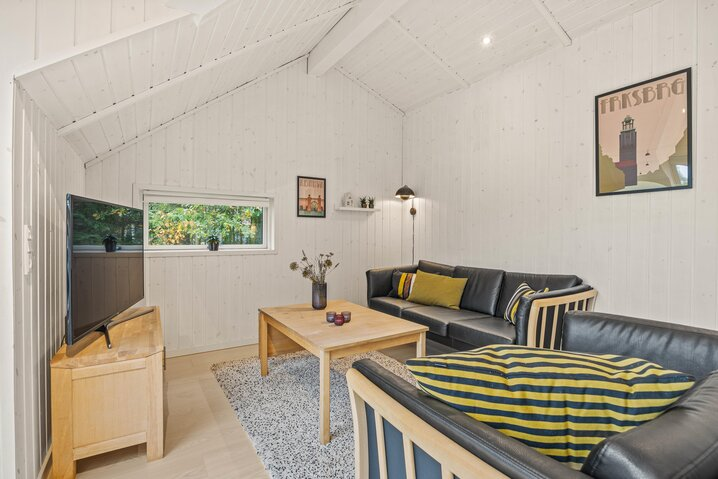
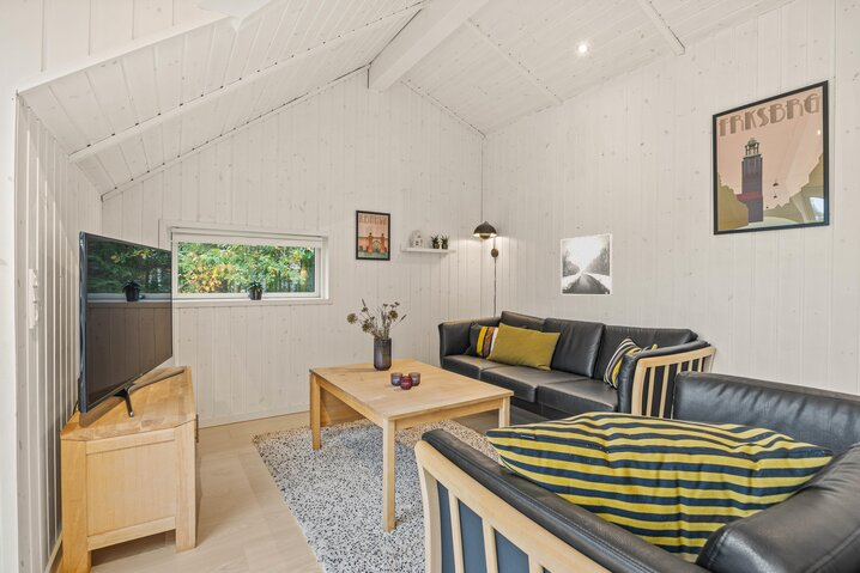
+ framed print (585, 266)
